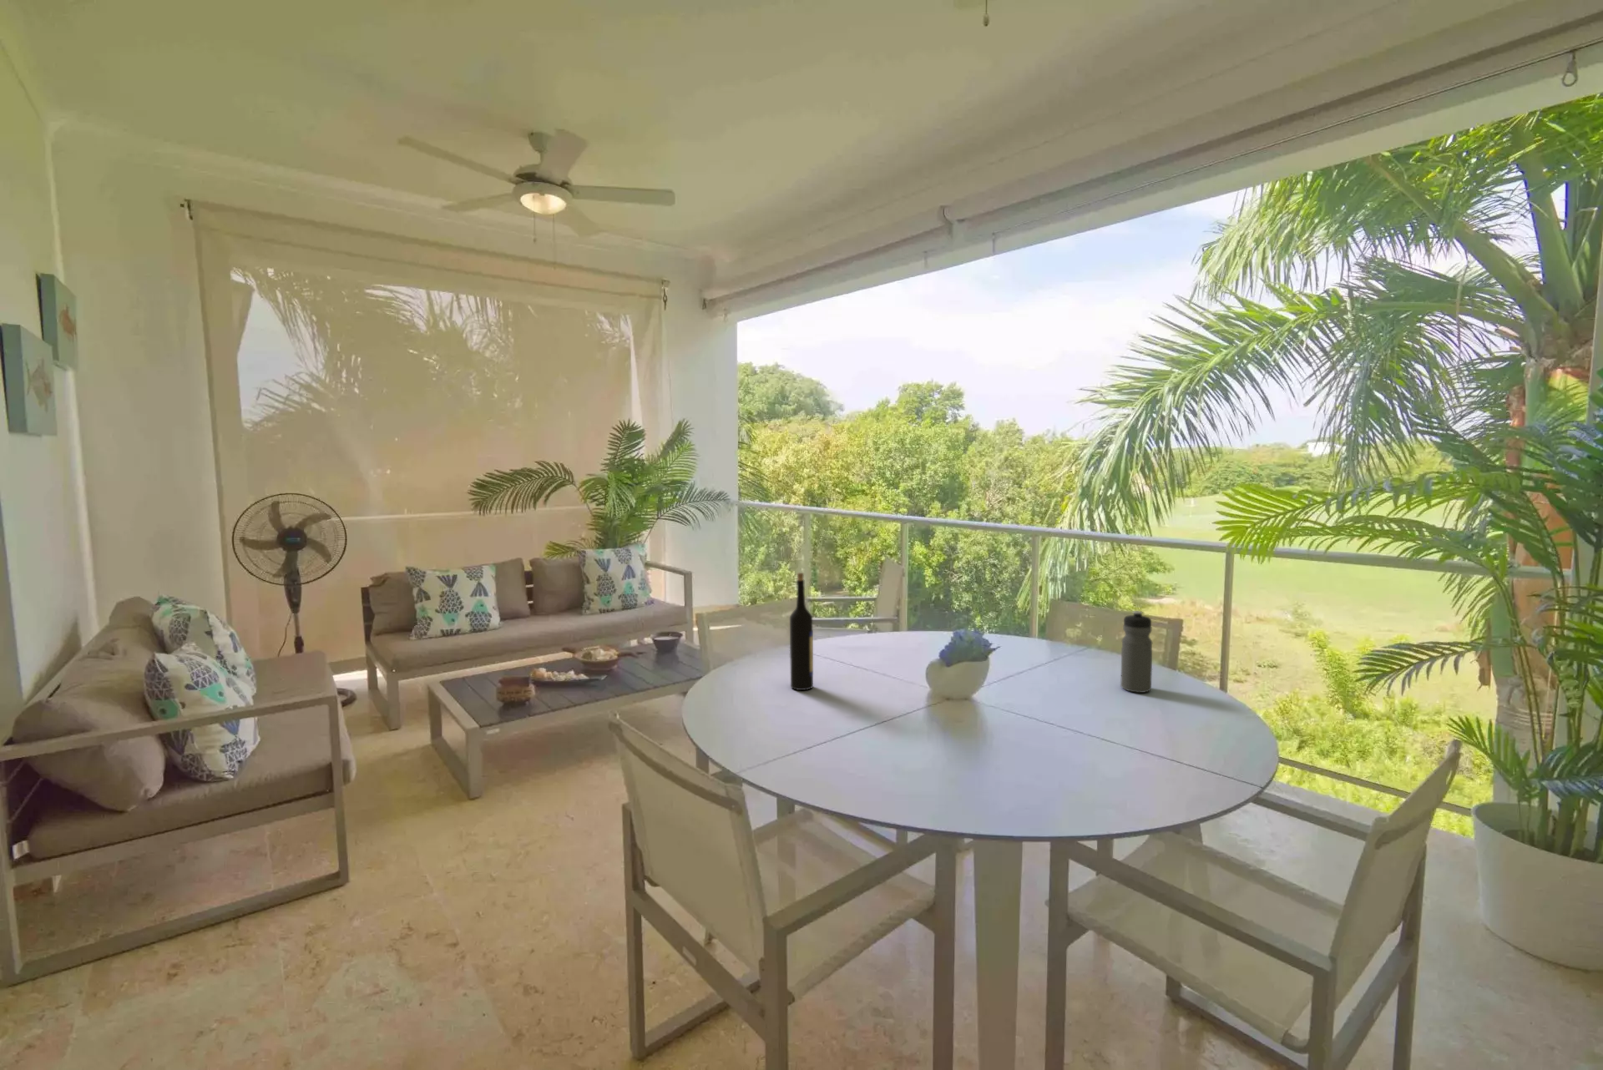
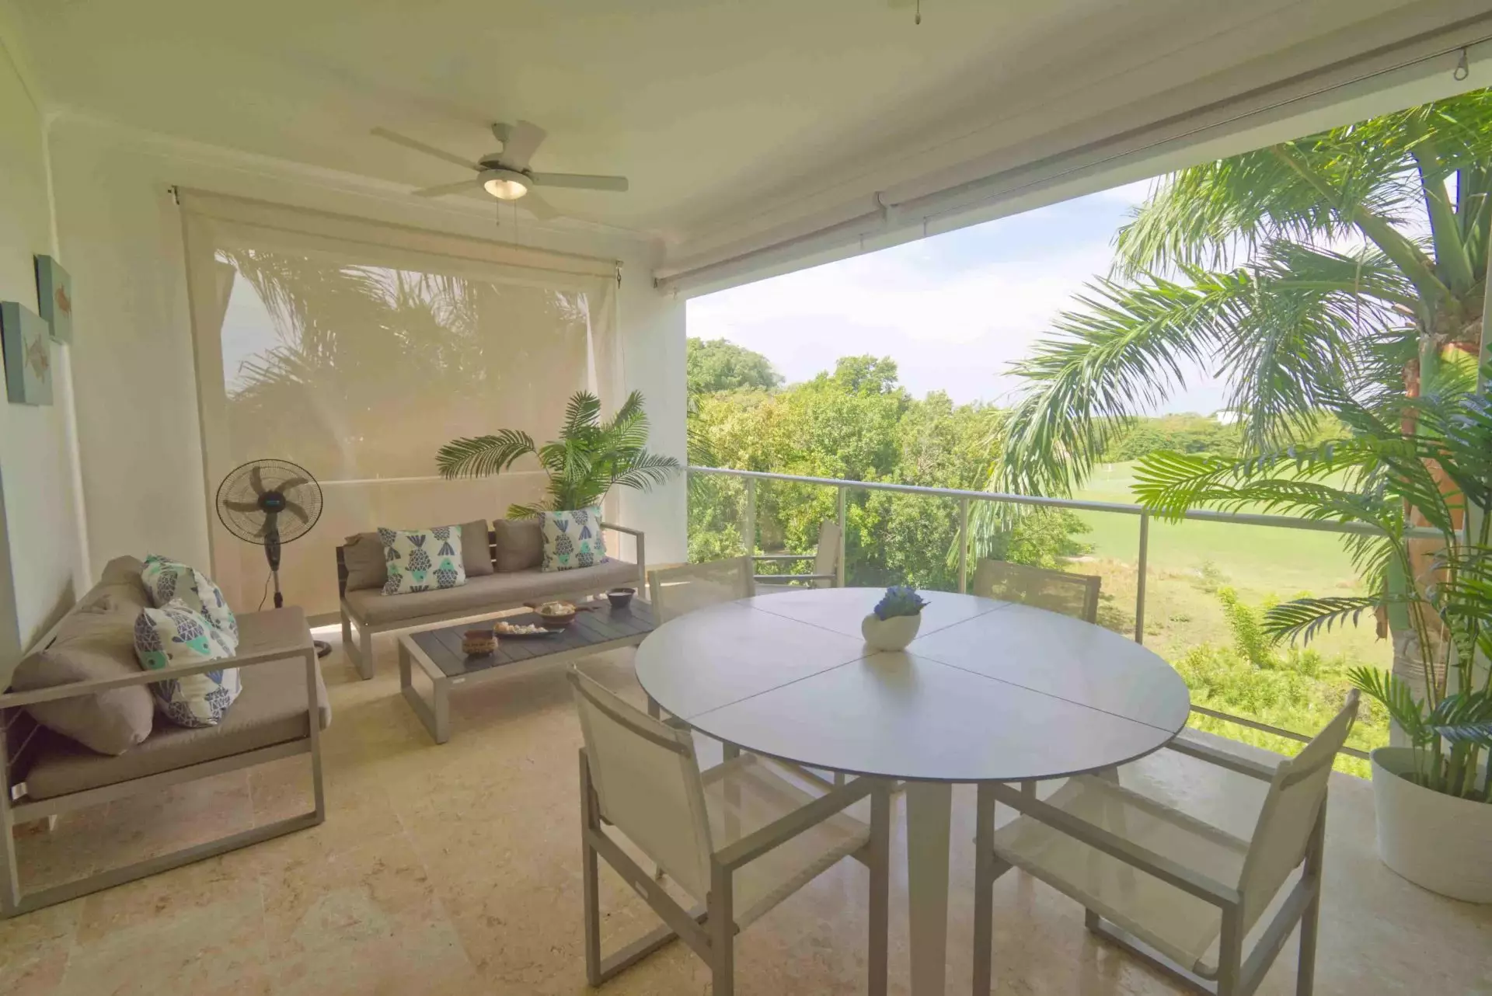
- wine bottle (800, 631)
- water bottle (1136, 650)
